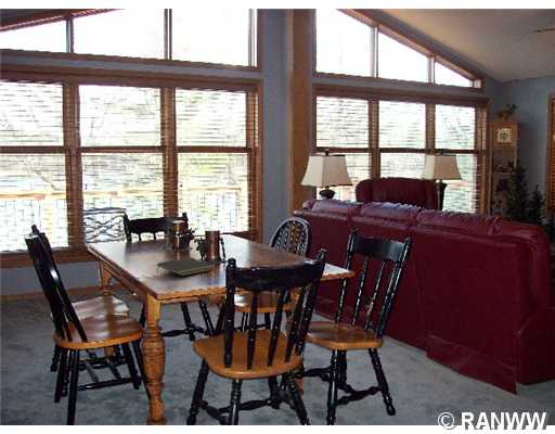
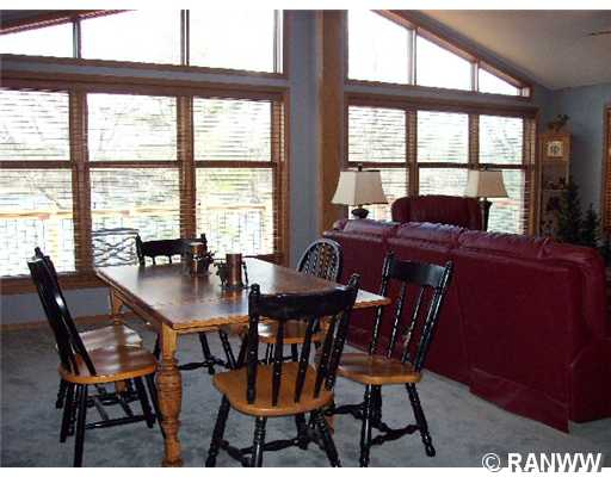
- notepad (186, 266)
